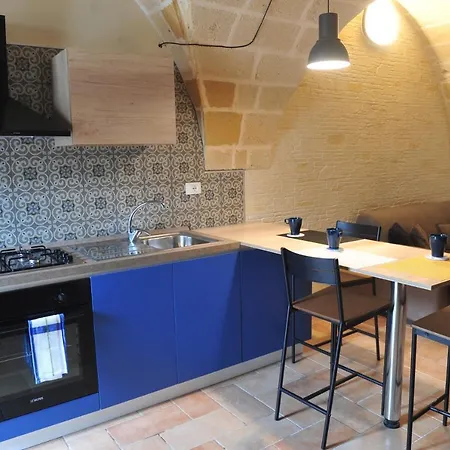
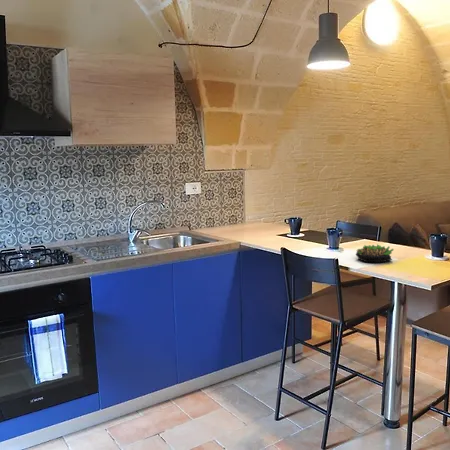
+ succulent plant (374, 252)
